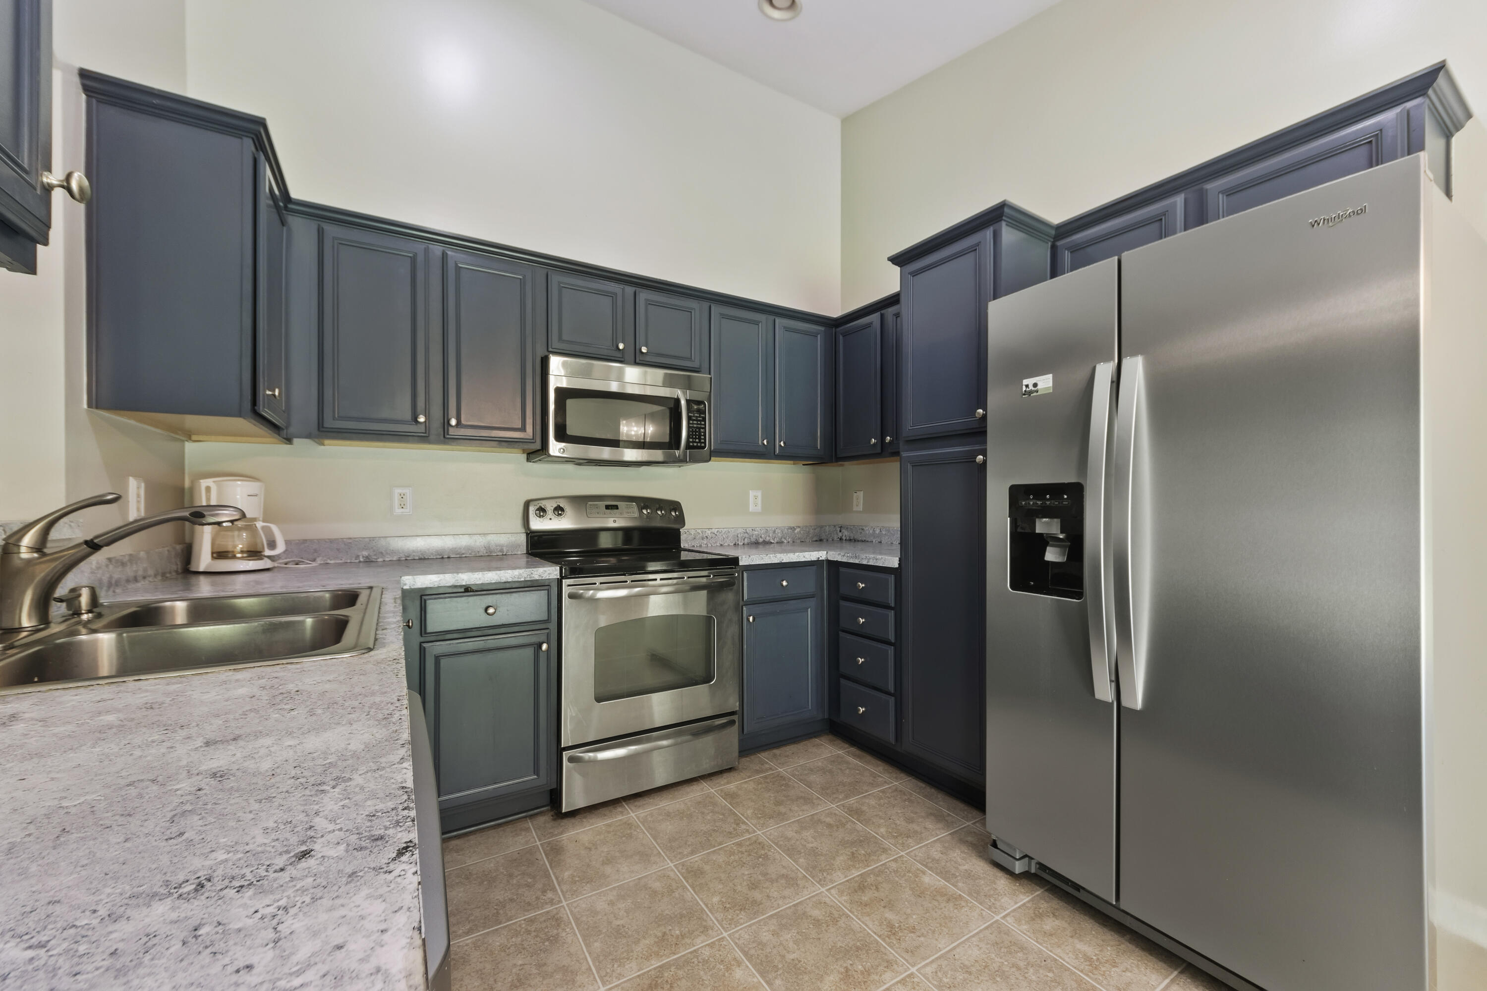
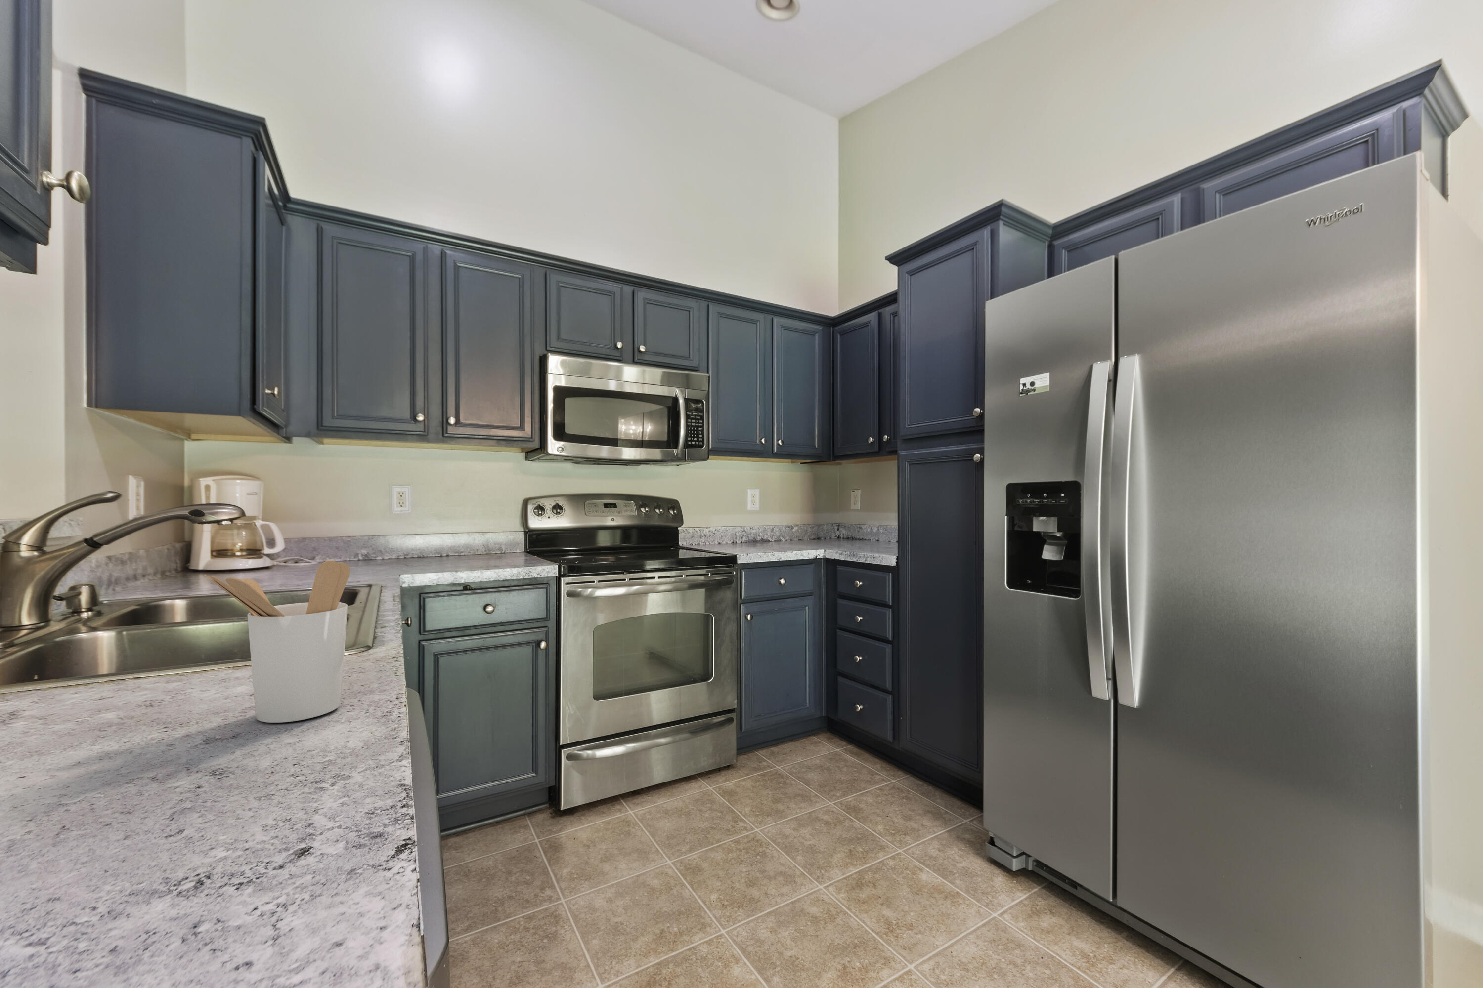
+ utensil holder (279, 640)
